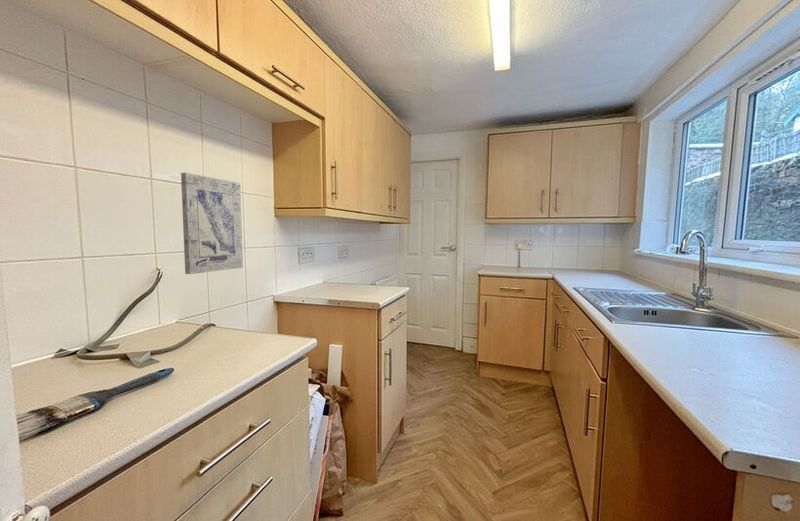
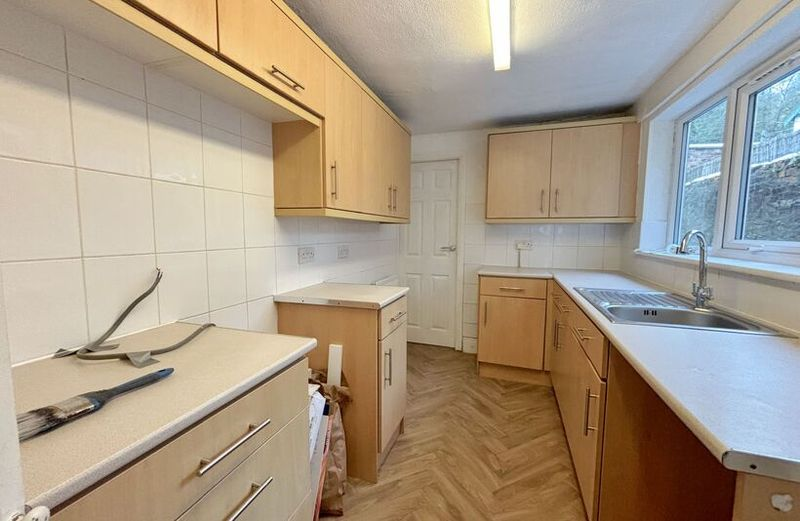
- wall art (214, 225)
